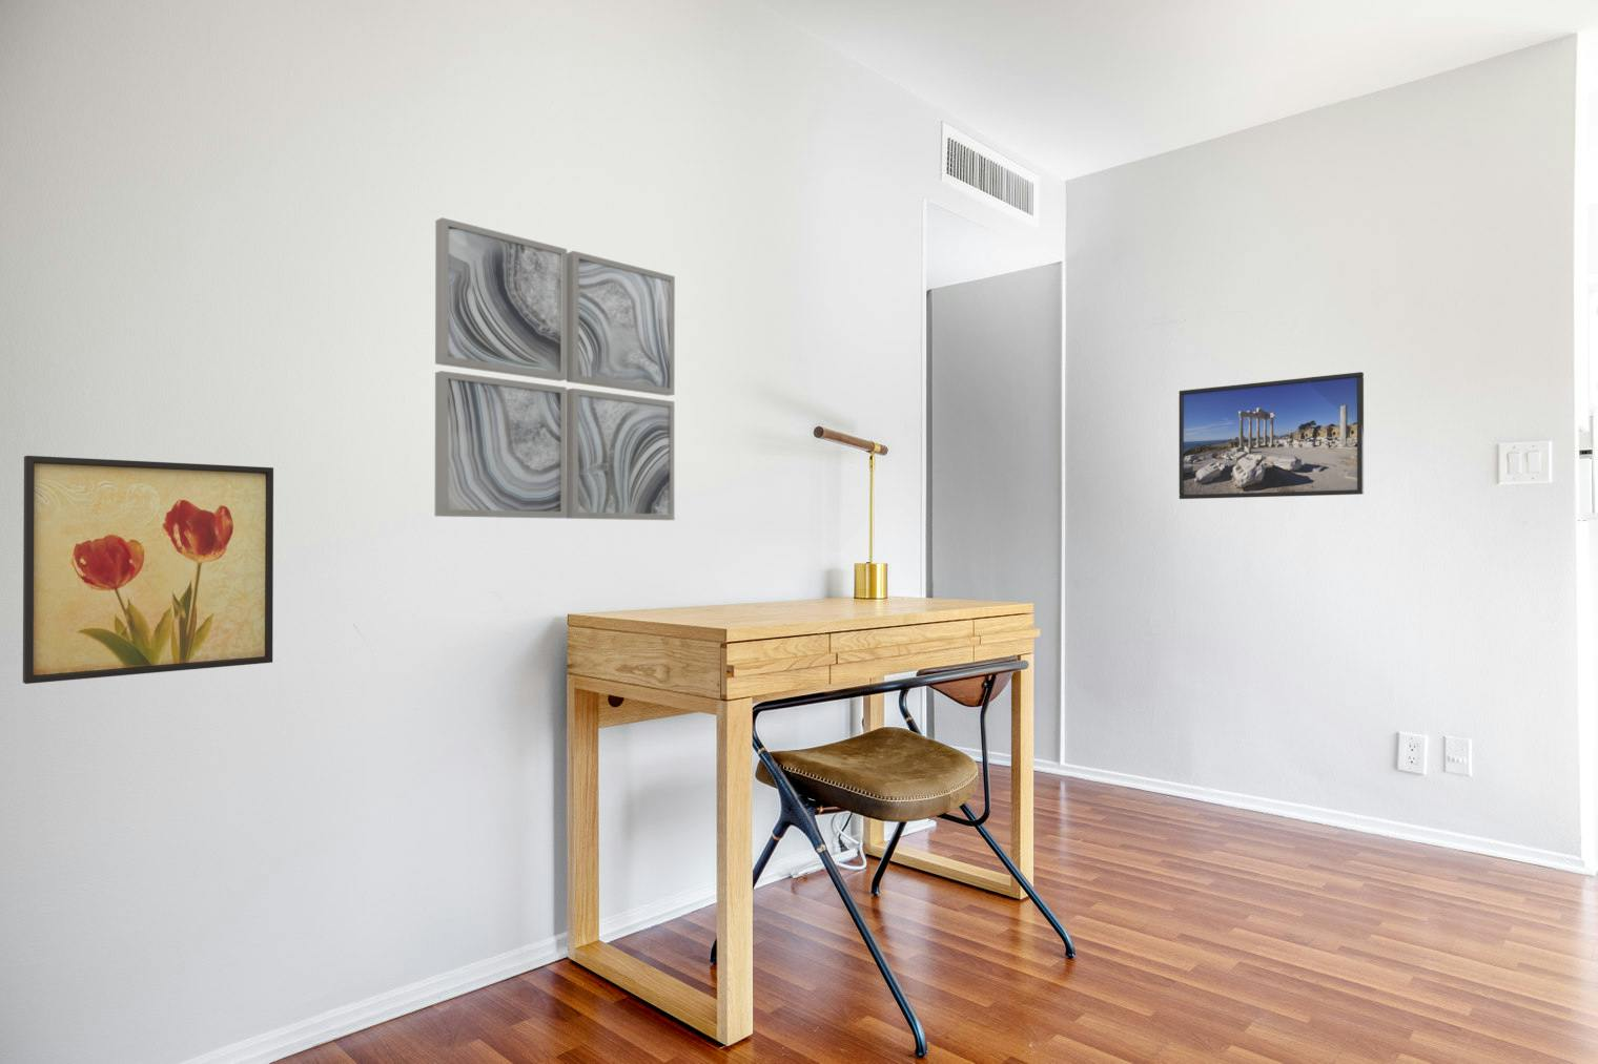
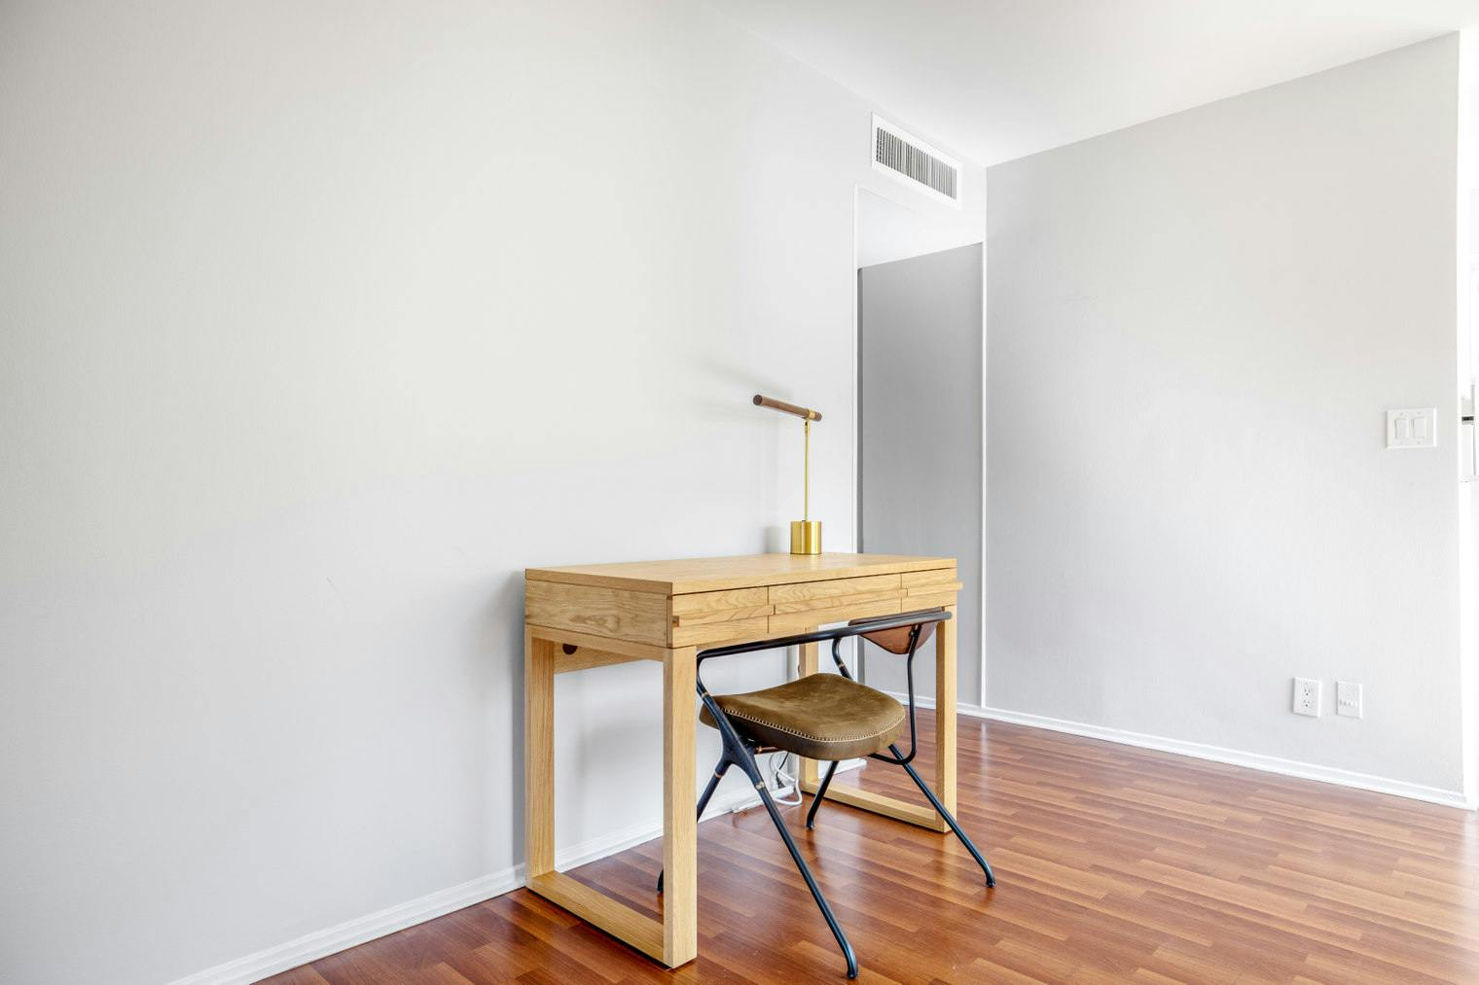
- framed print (1265, 439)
- wall art (567, 381)
- wall art (156, 566)
